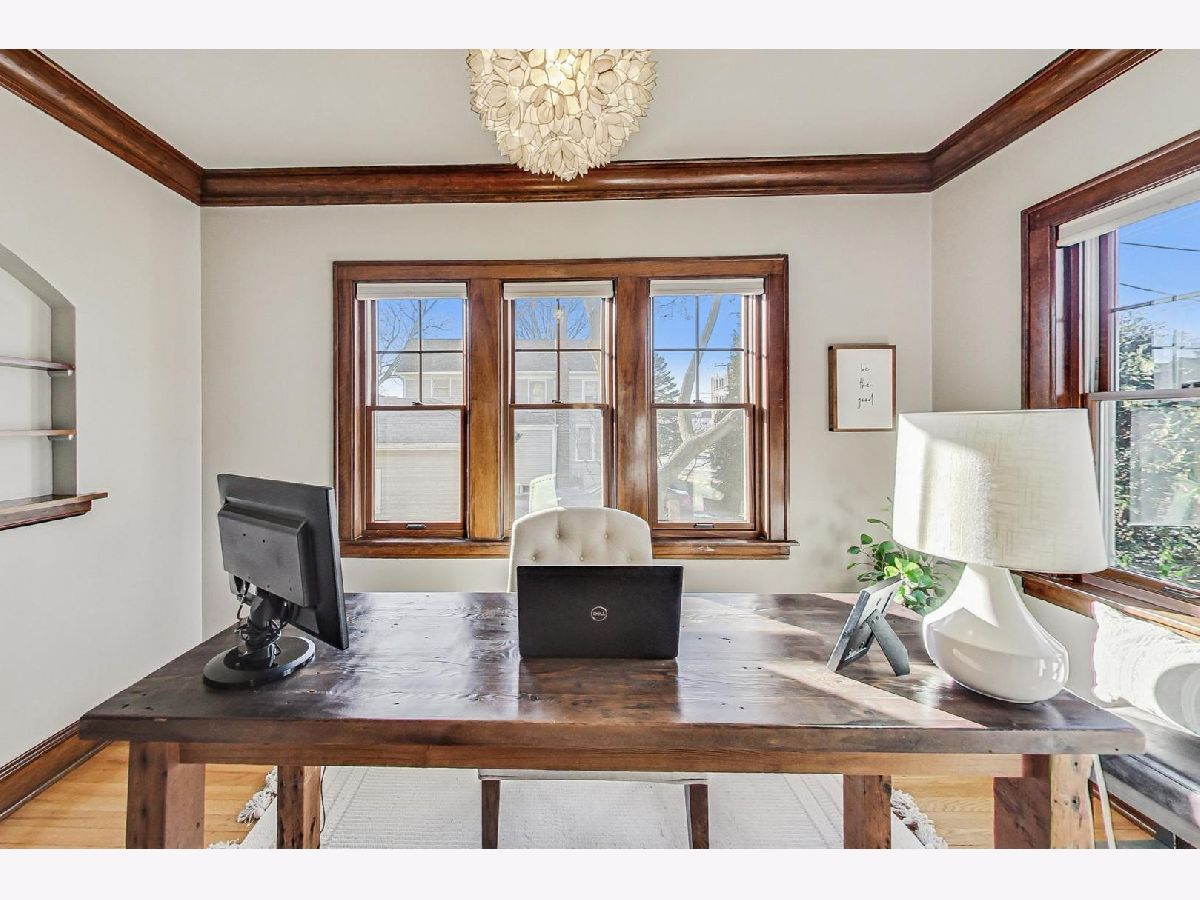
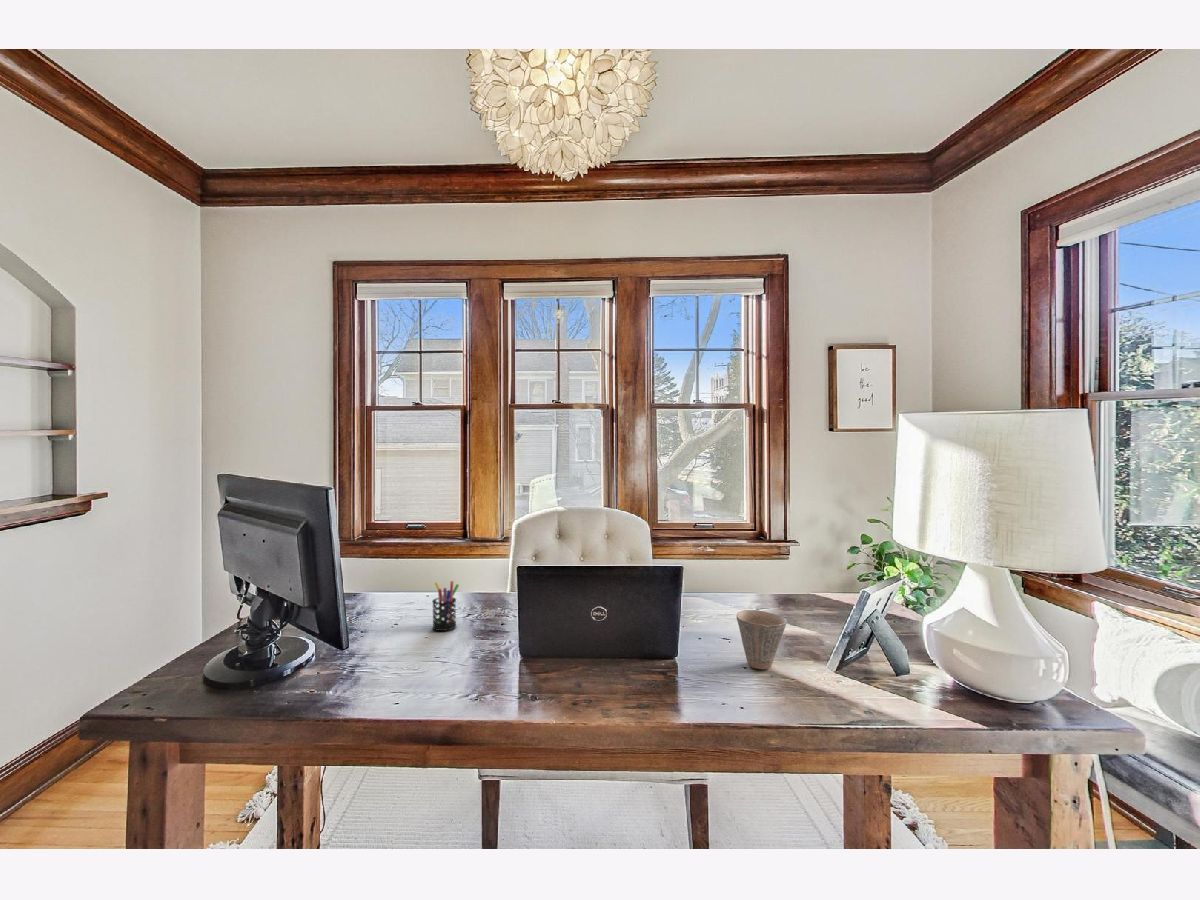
+ pen holder (447, 603)
+ cup (761, 640)
